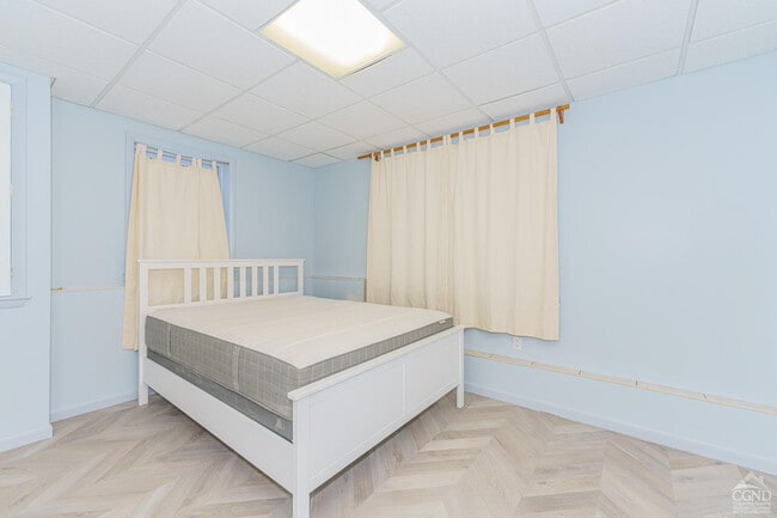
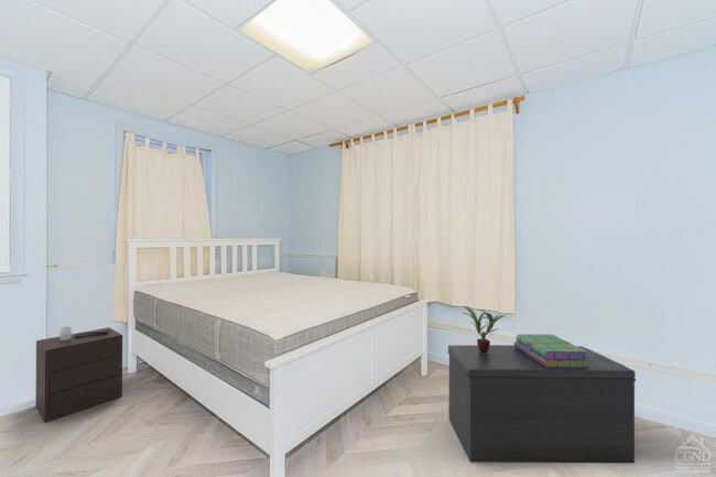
+ nightstand (80, 364)
+ stack of books (549, 348)
+ bench (531, 397)
+ potted plant (480, 329)
